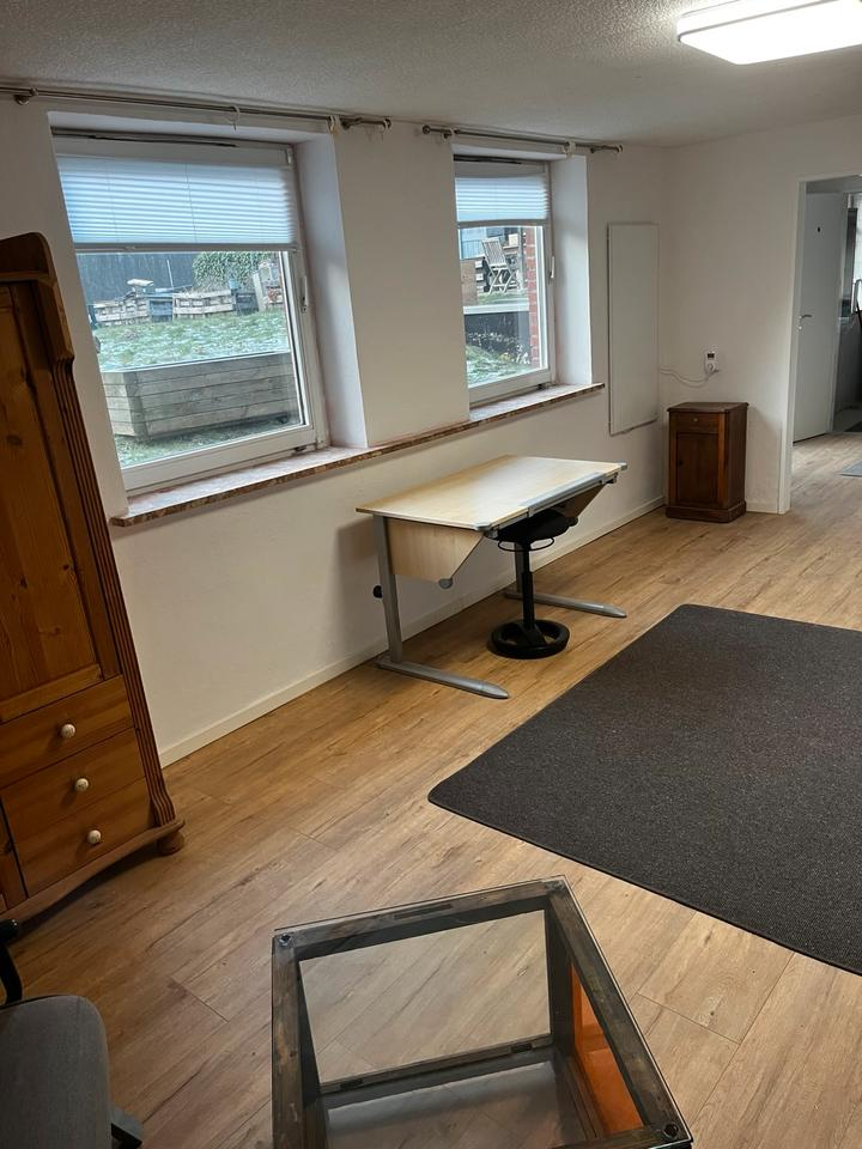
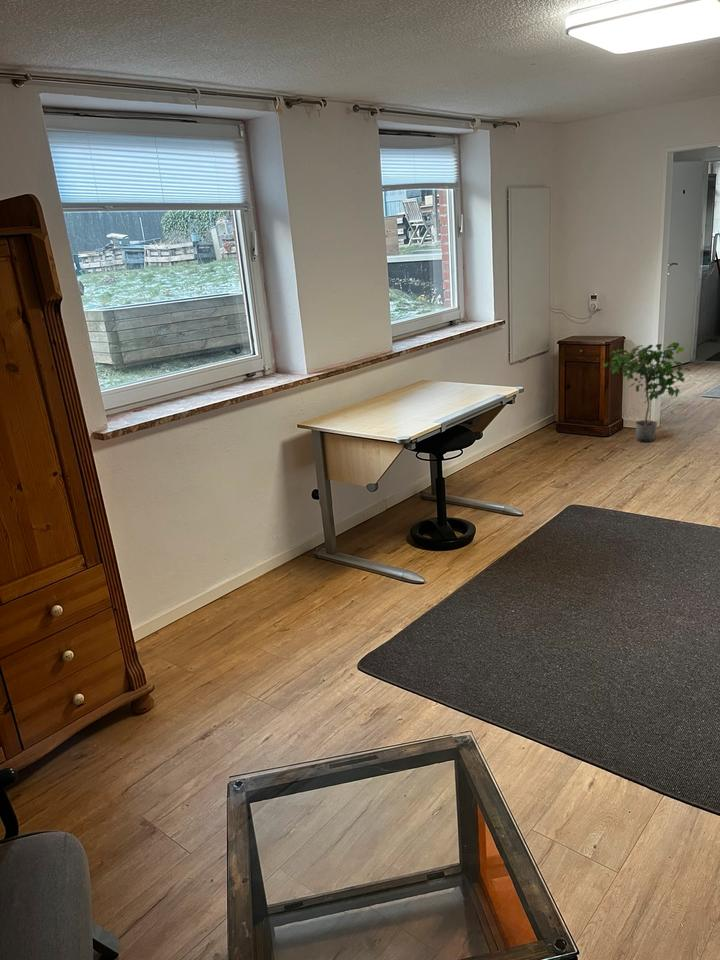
+ potted plant (646, 392)
